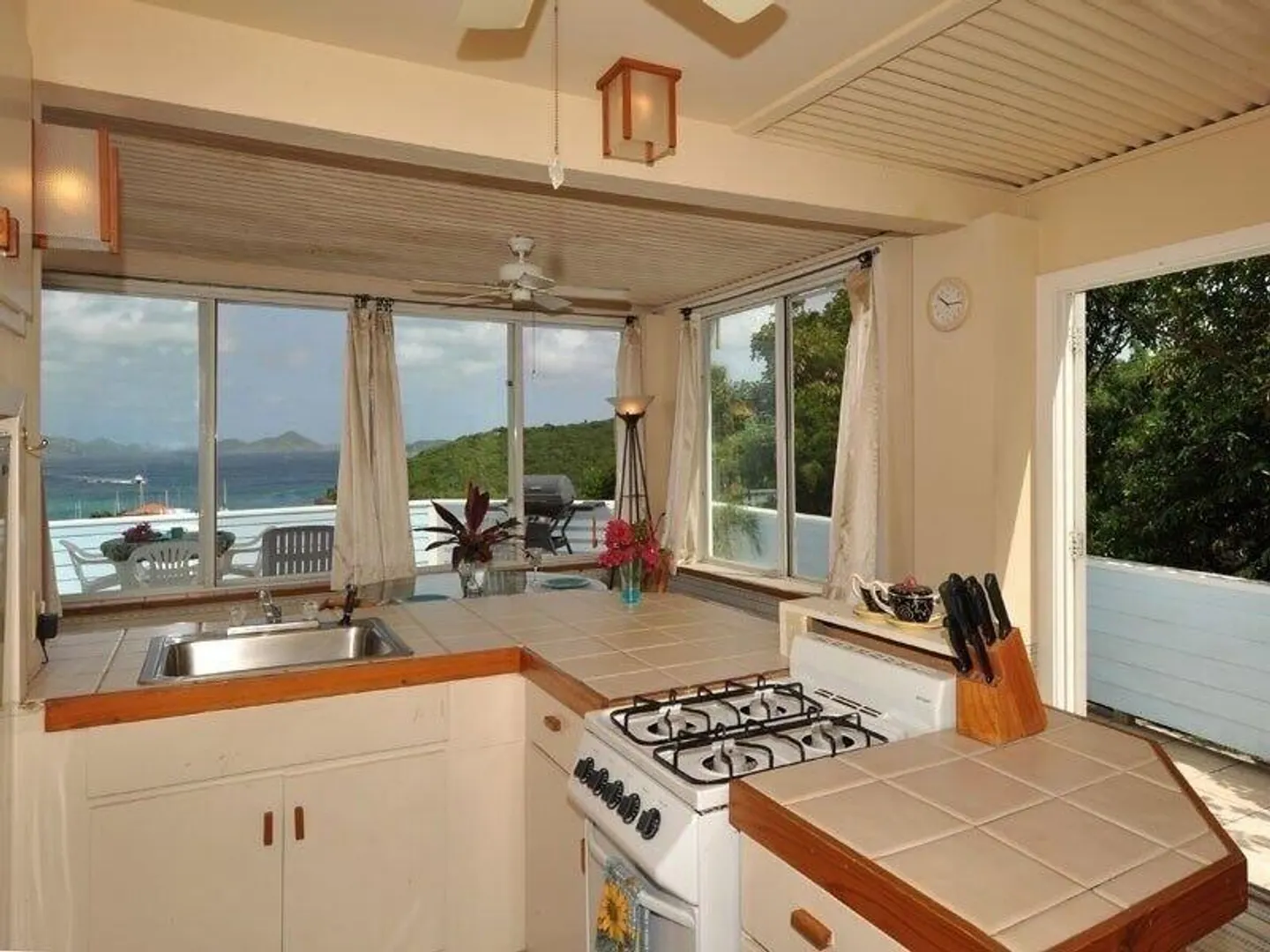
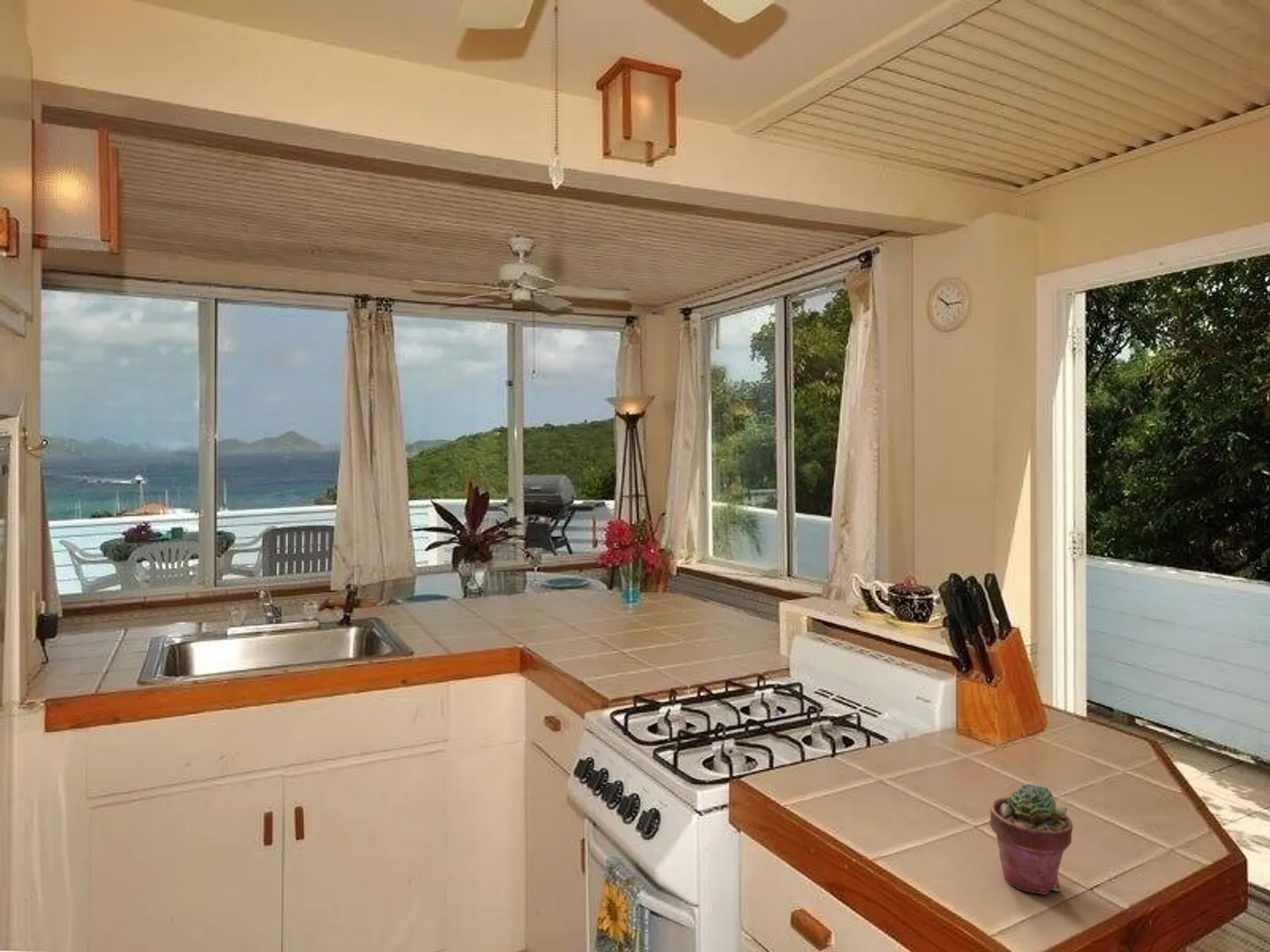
+ potted succulent (1030, 833)
